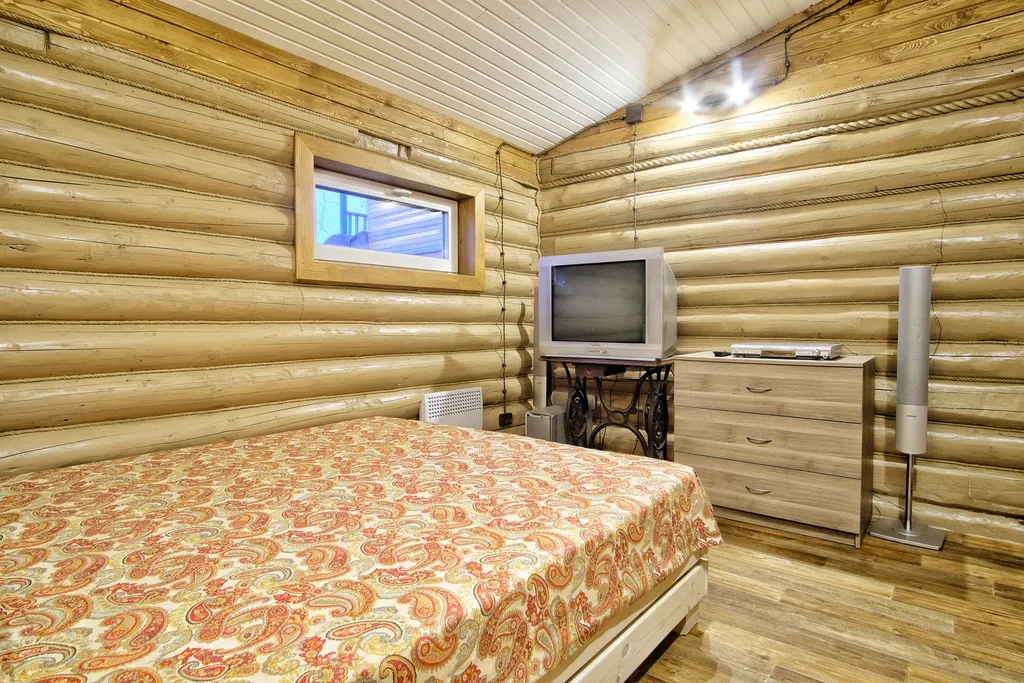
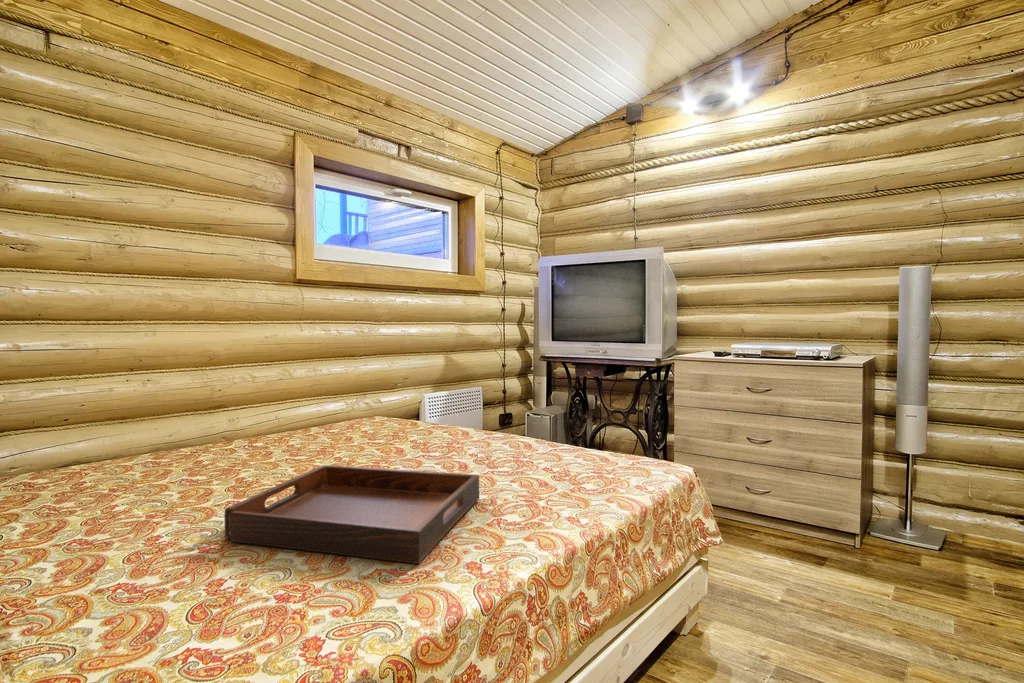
+ serving tray (362, 504)
